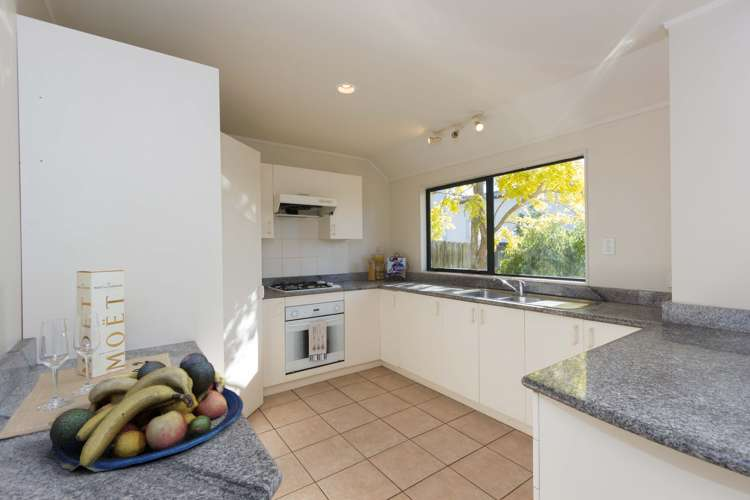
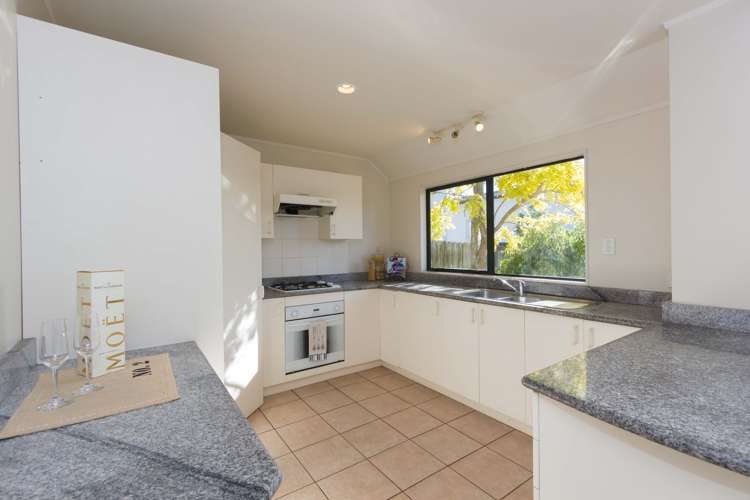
- fruit bowl (160, 392)
